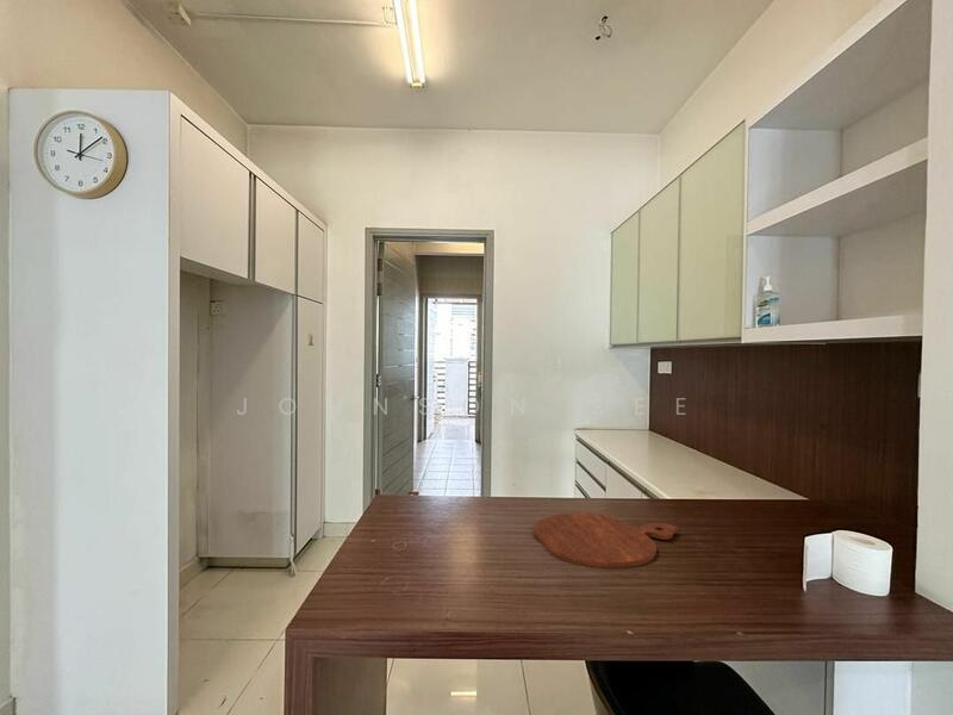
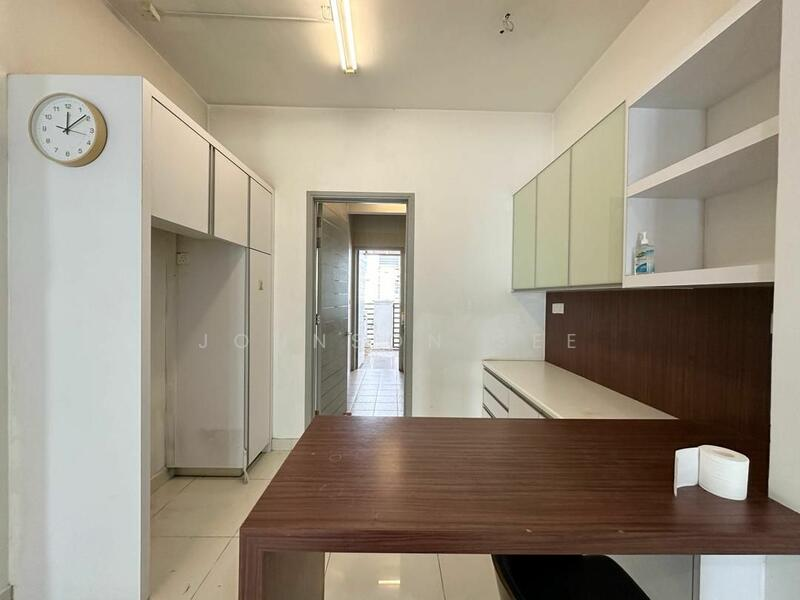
- cutting board (611, 535)
